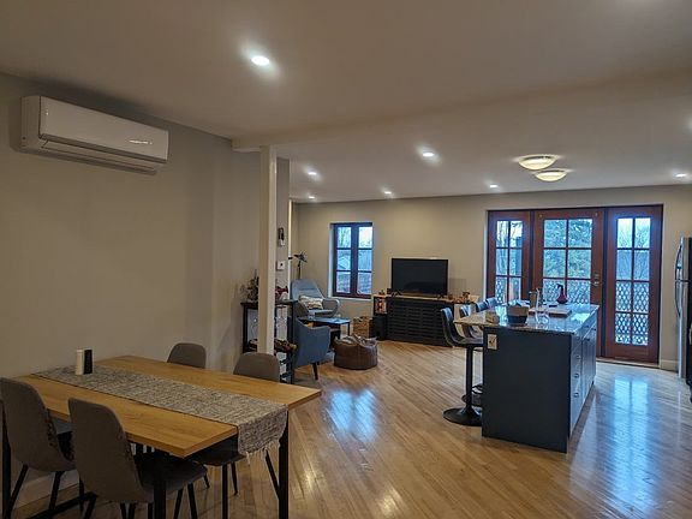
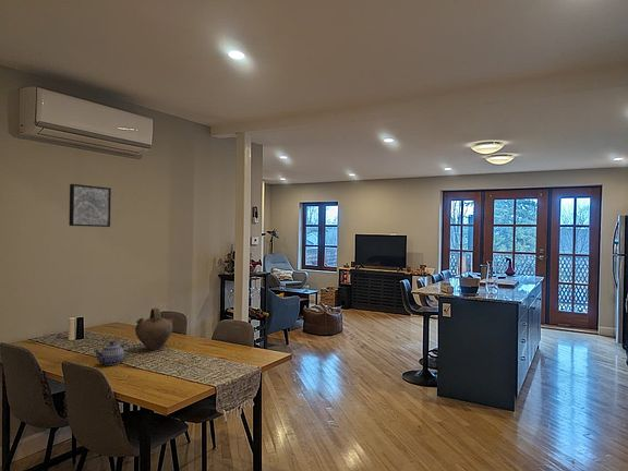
+ wall art (90, 206)
+ jug (155, 327)
+ teapot (111, 352)
